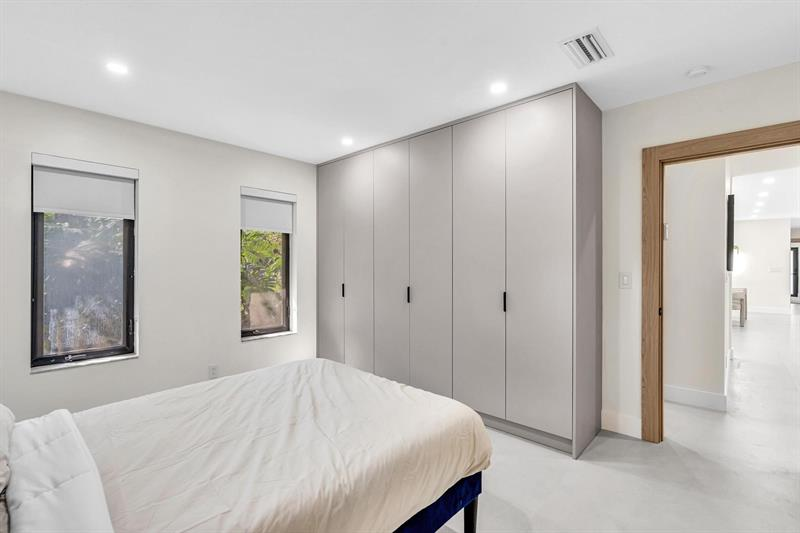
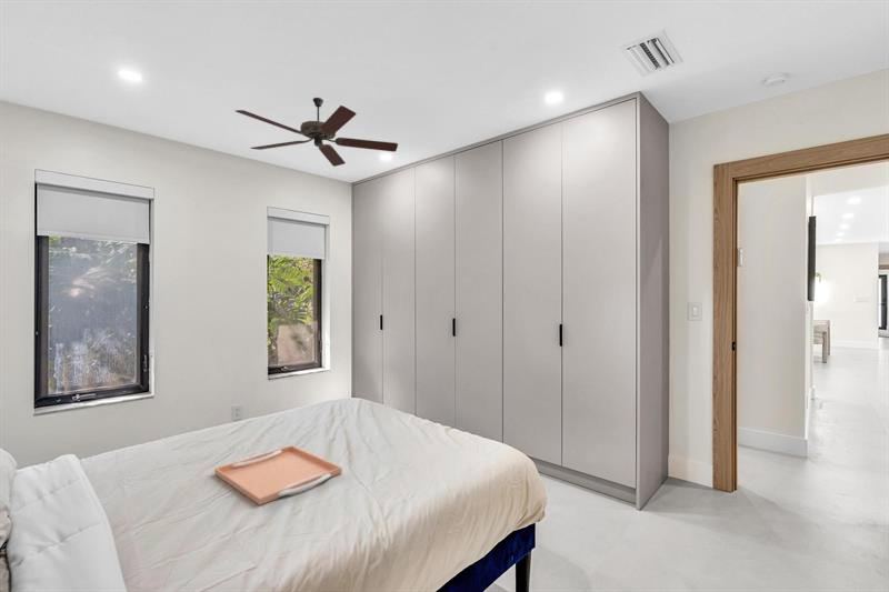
+ serving tray (278, 470)
+ ceiling fan (323, 123)
